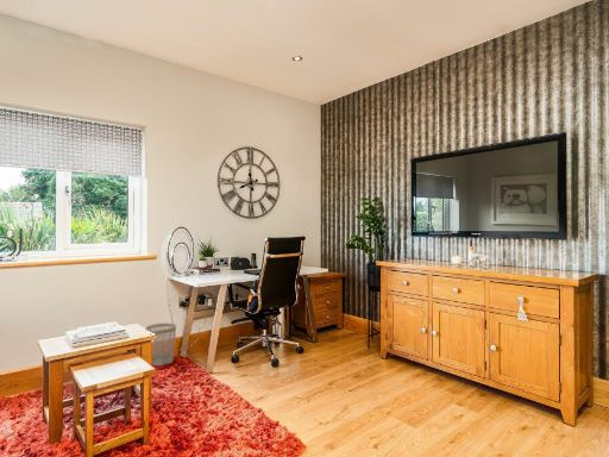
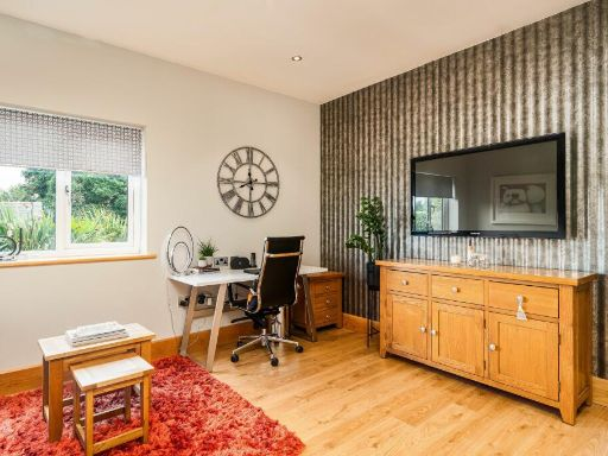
- wastebasket (161, 344)
